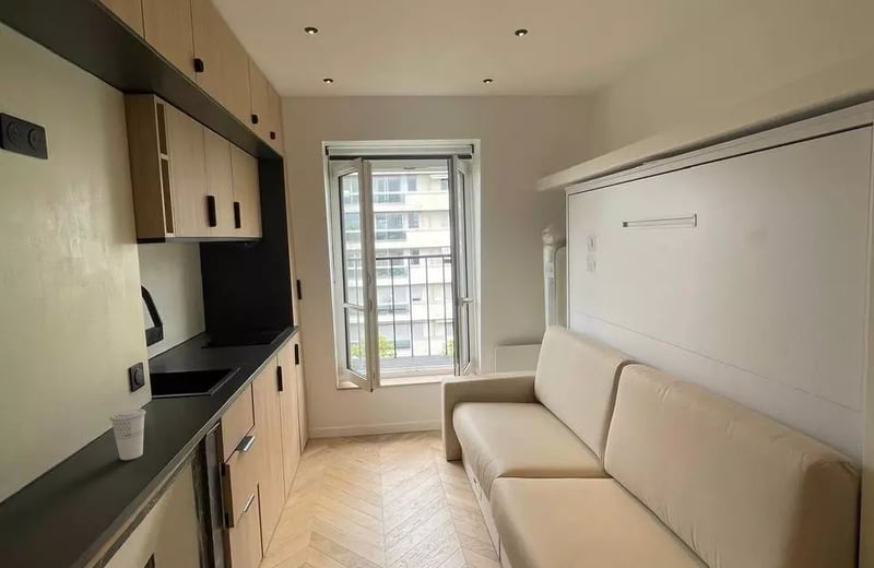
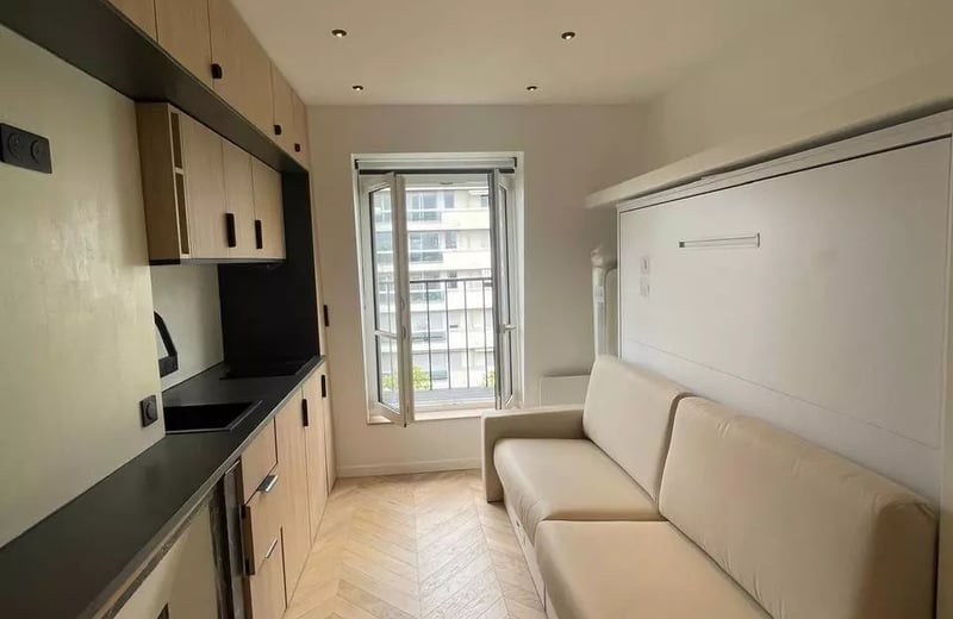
- cup (129, 434)
